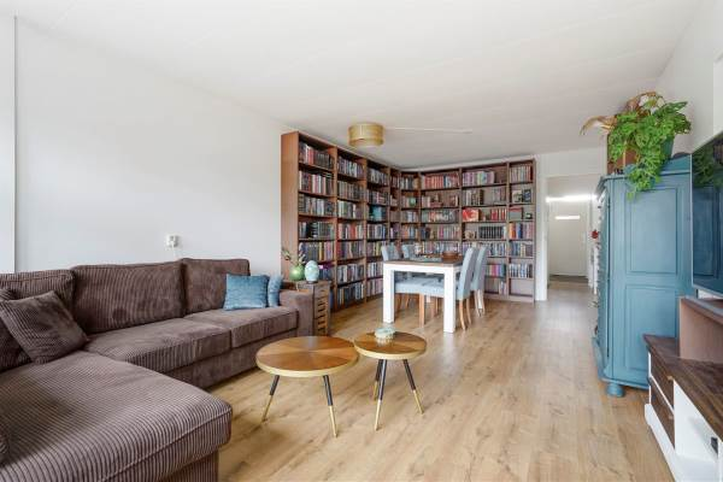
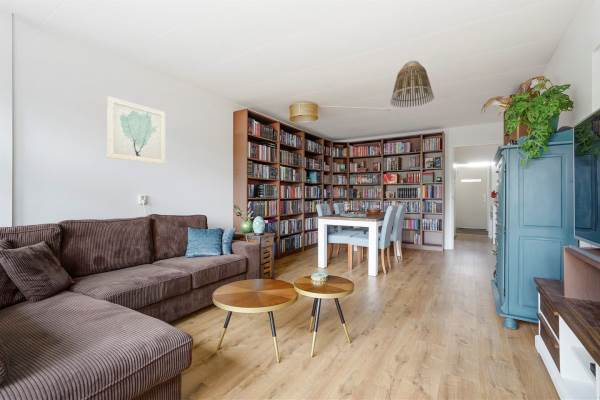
+ lamp shade (412, 82)
+ wall art (138, 133)
